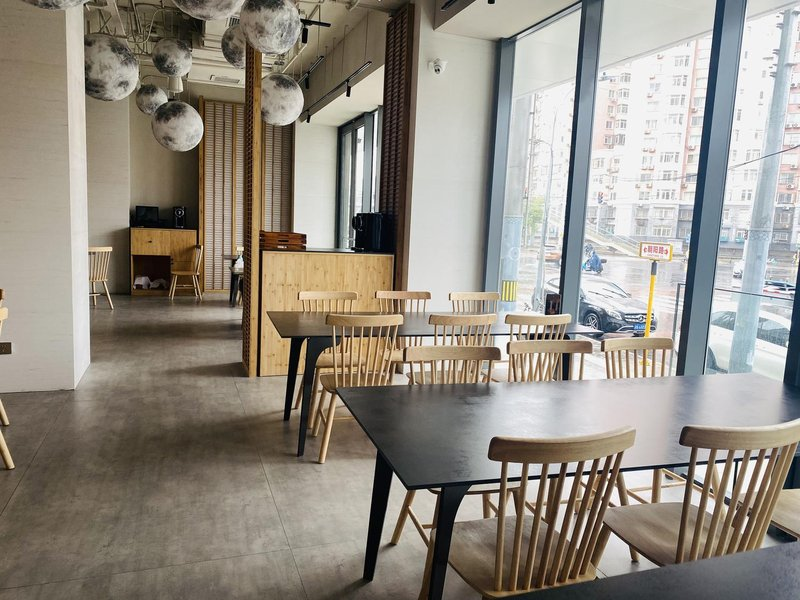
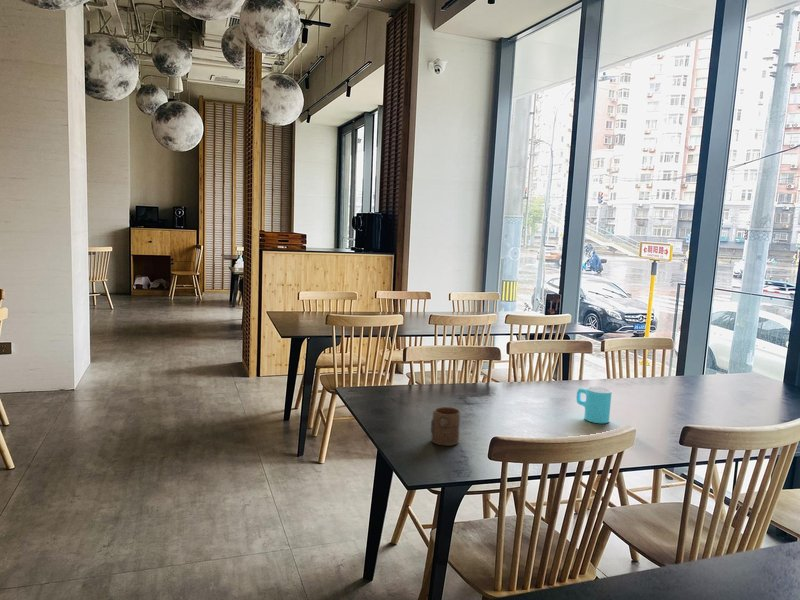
+ cup (594, 403)
+ cup (445, 426)
